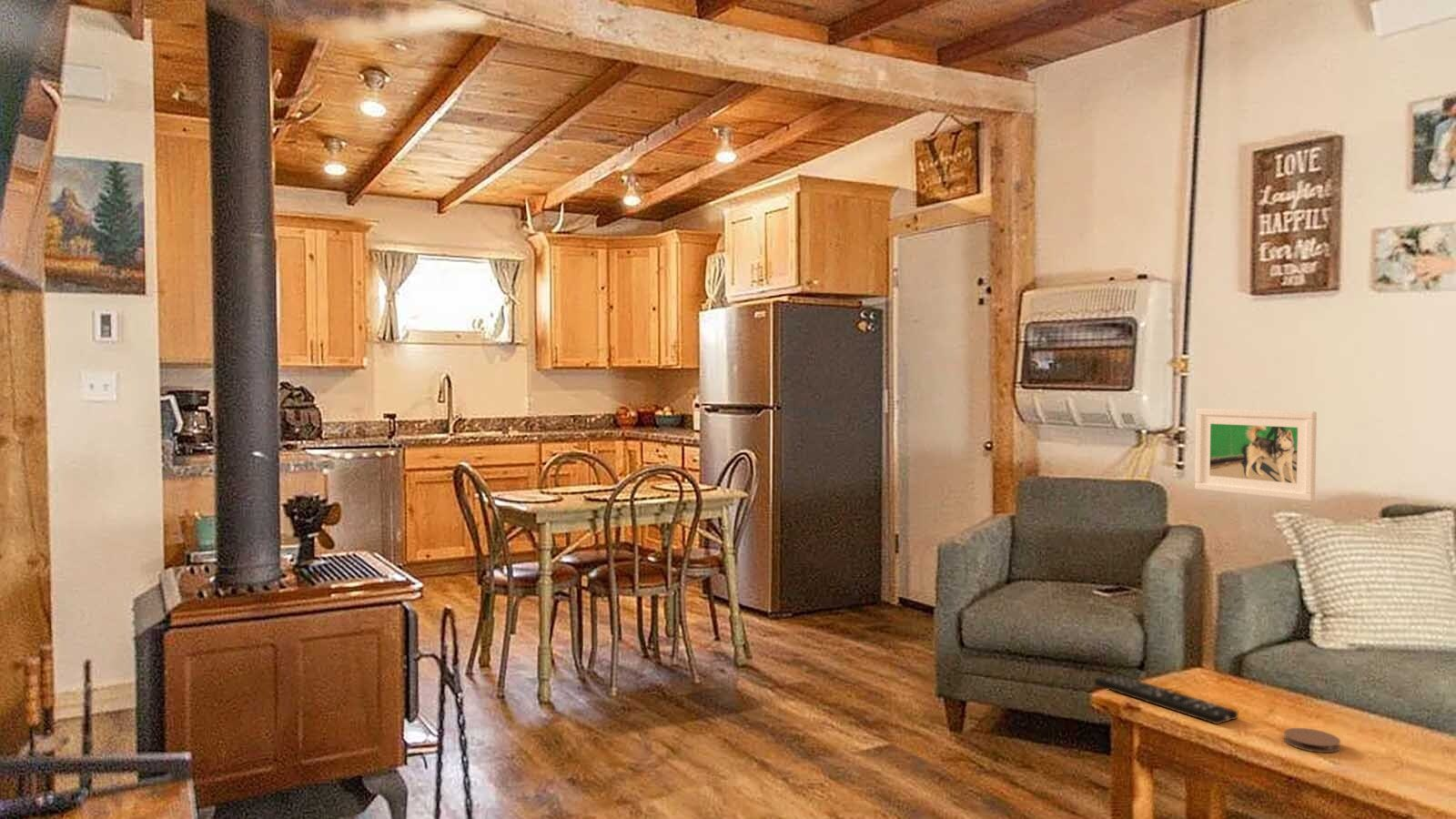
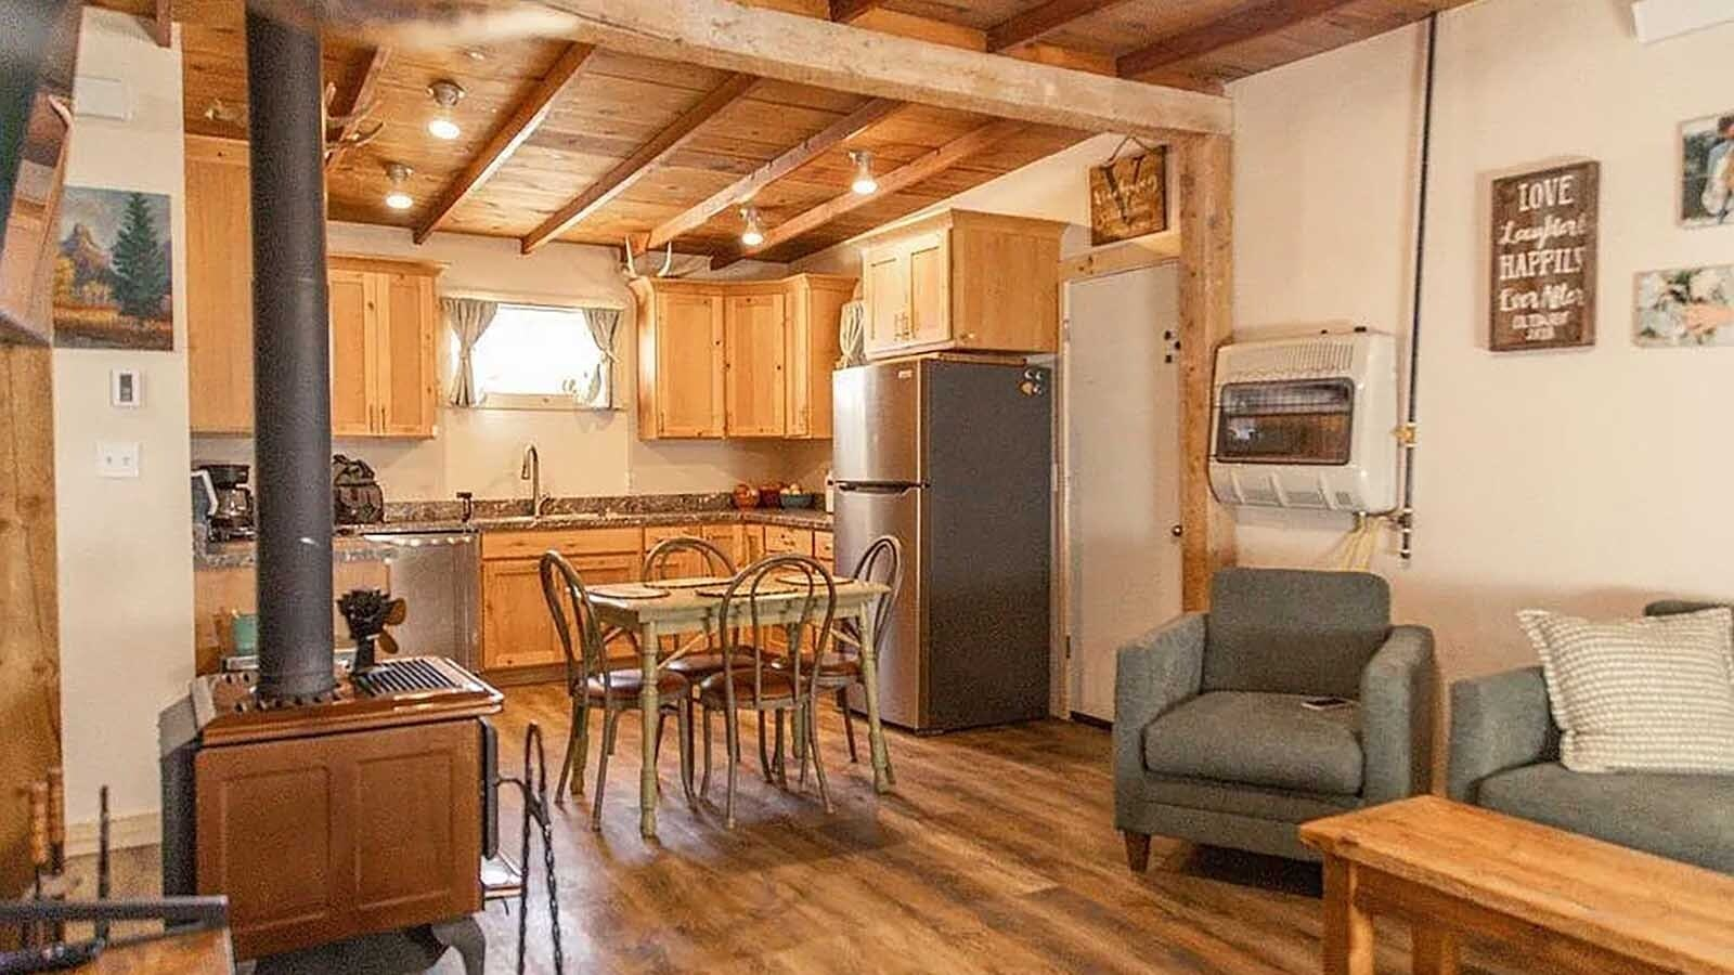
- coaster (1311, 740)
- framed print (1252, 452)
- remote control (1163, 696)
